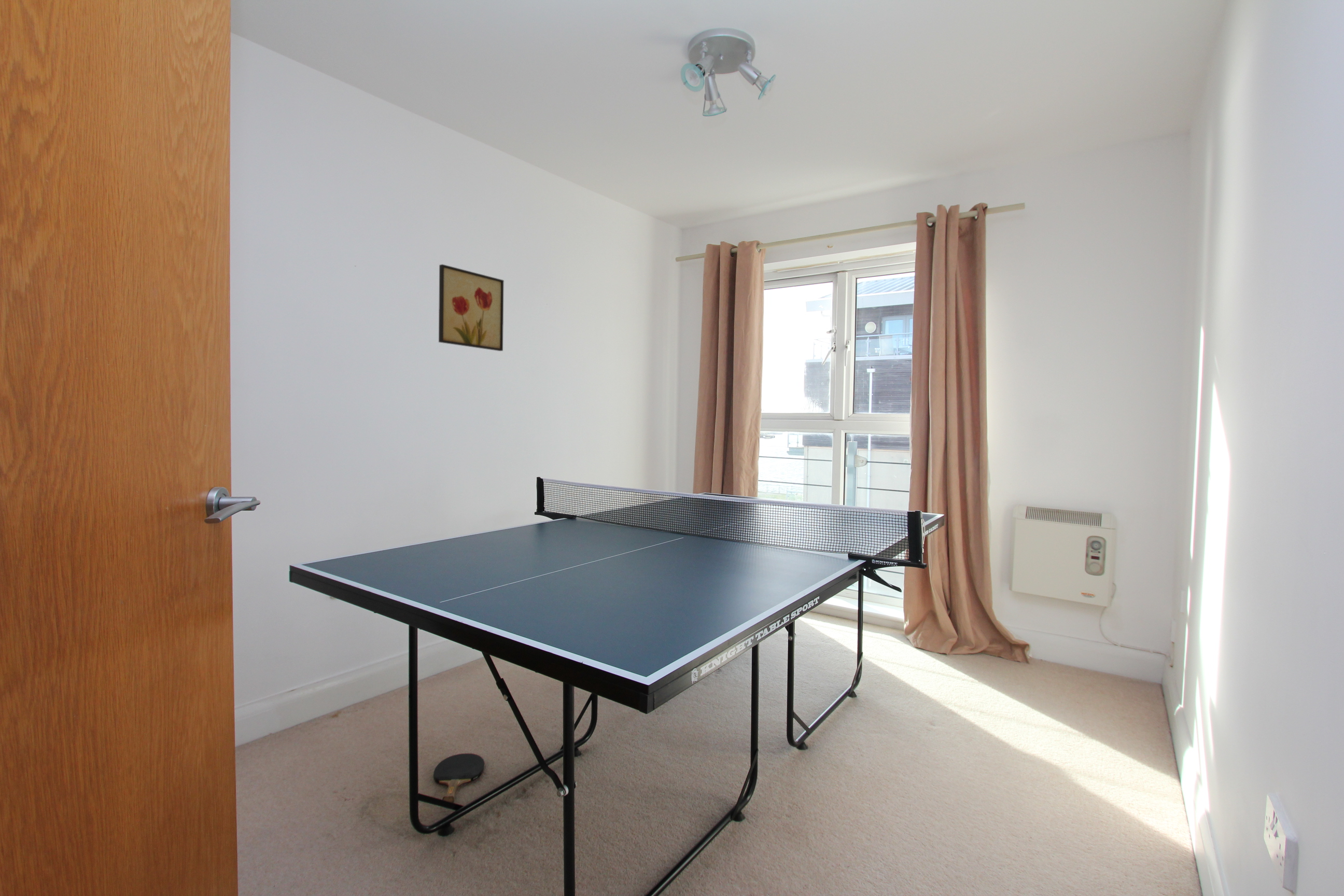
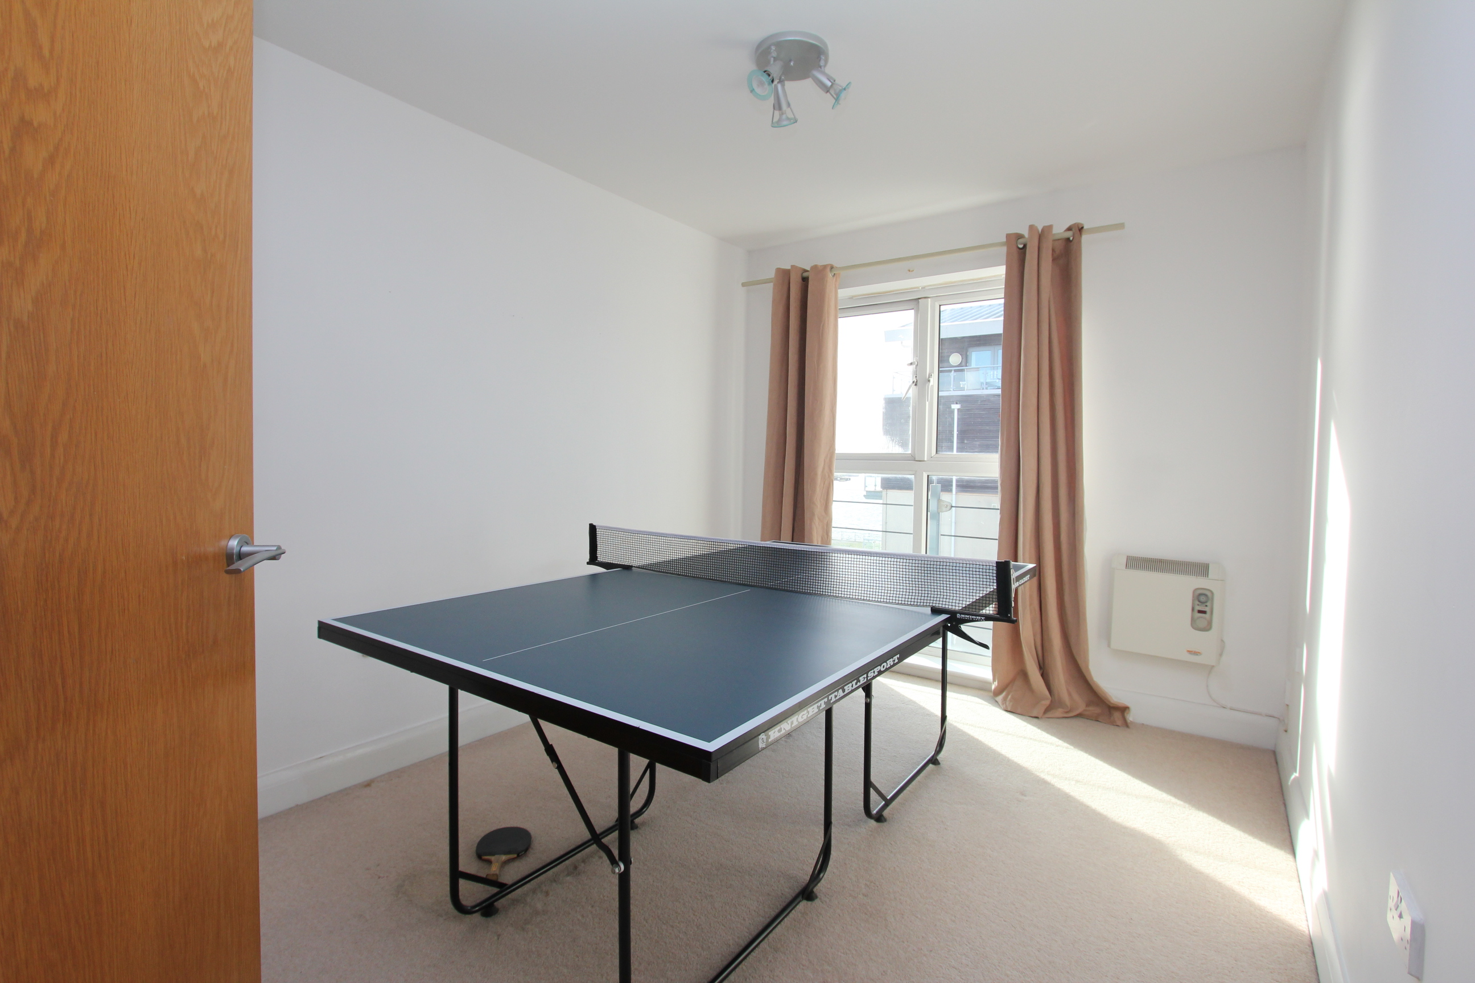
- wall art (471, 310)
